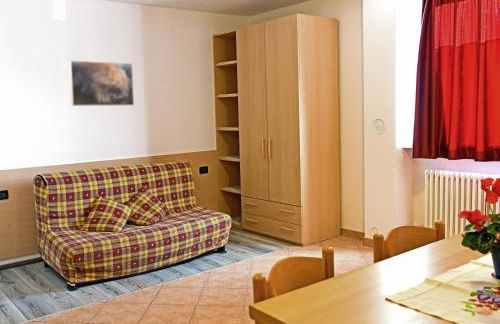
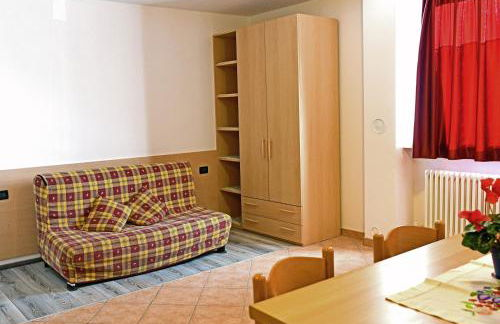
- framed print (102, 84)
